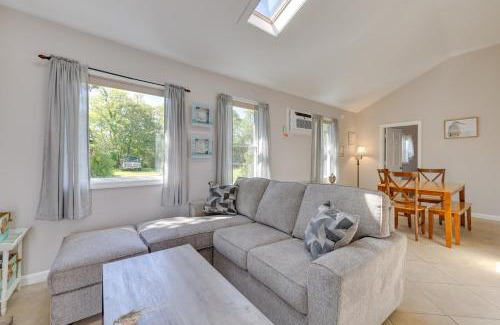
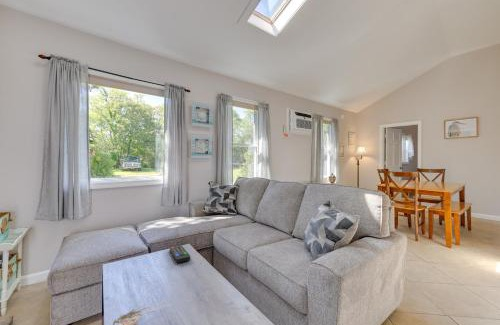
+ remote control (179, 253)
